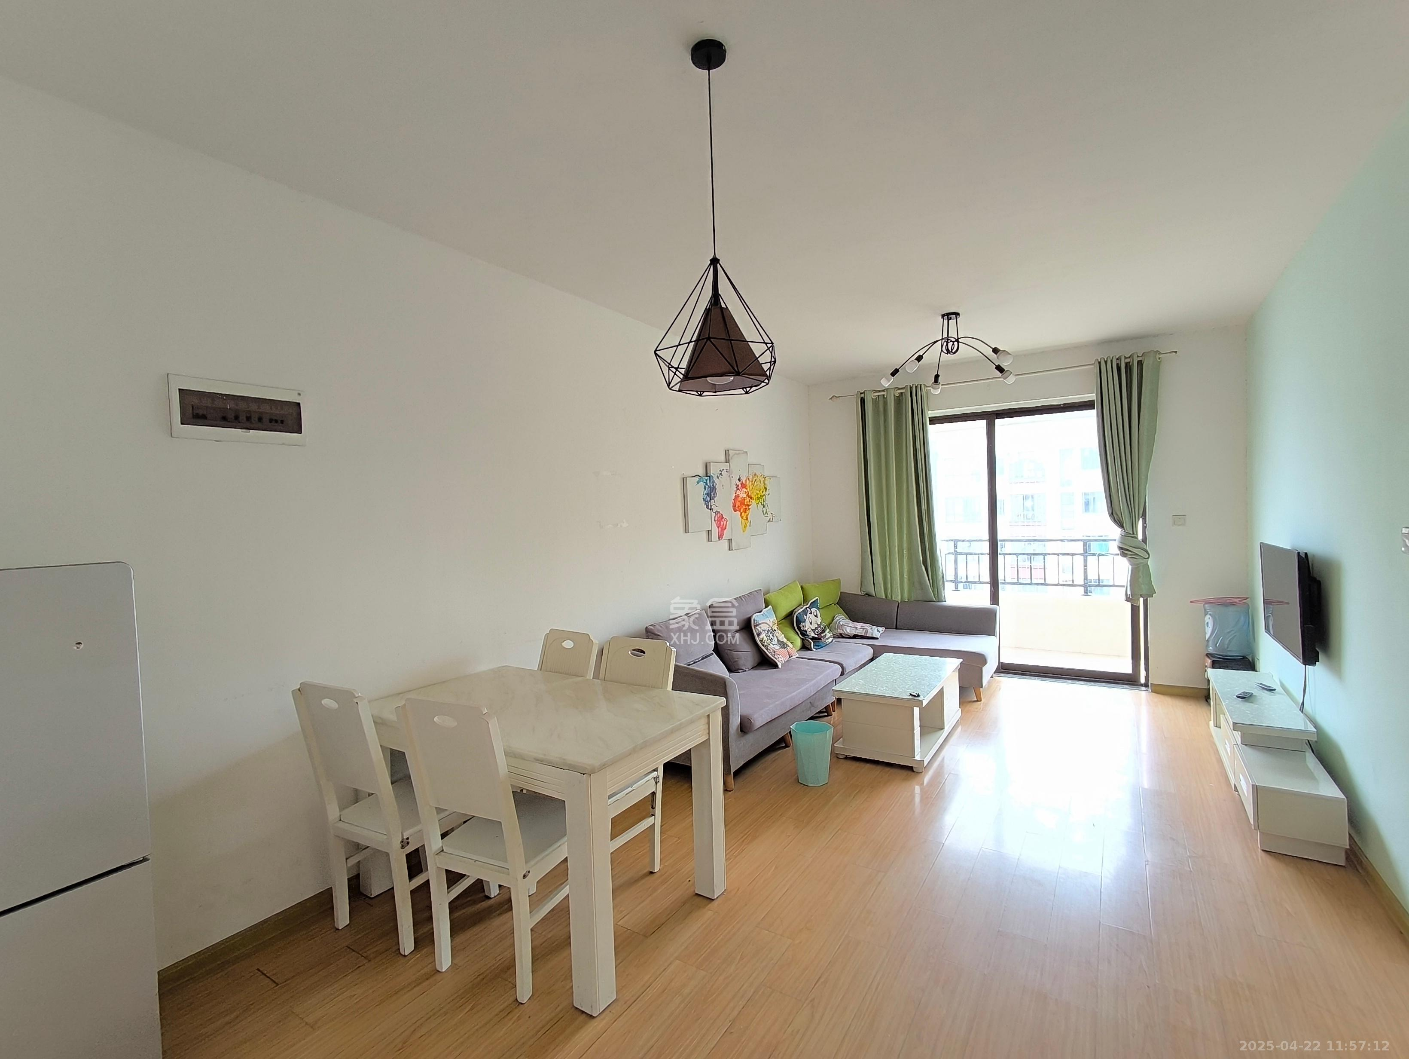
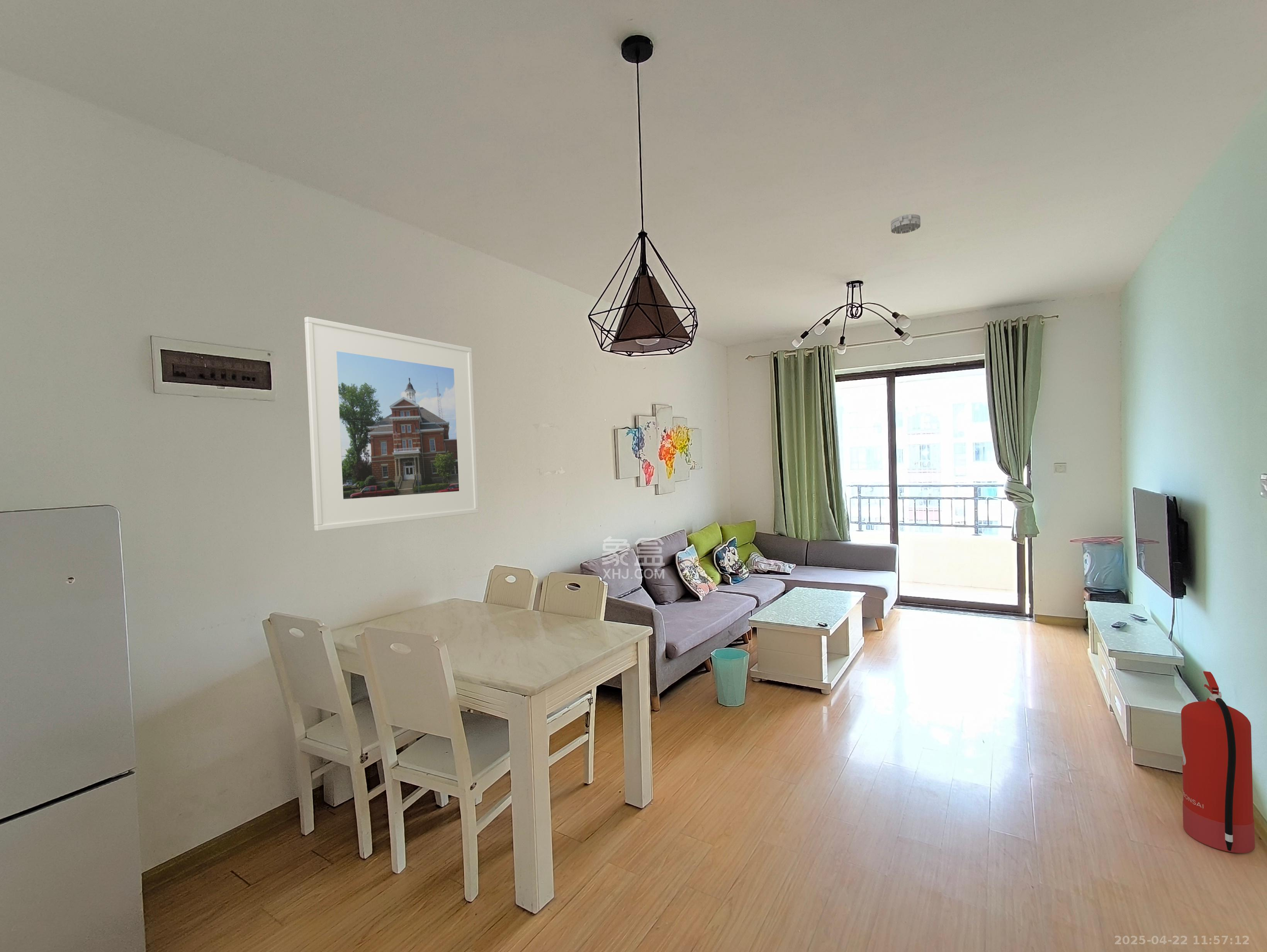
+ smoke detector (905, 223)
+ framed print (403, 428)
+ fire extinguisher (1220, 765)
